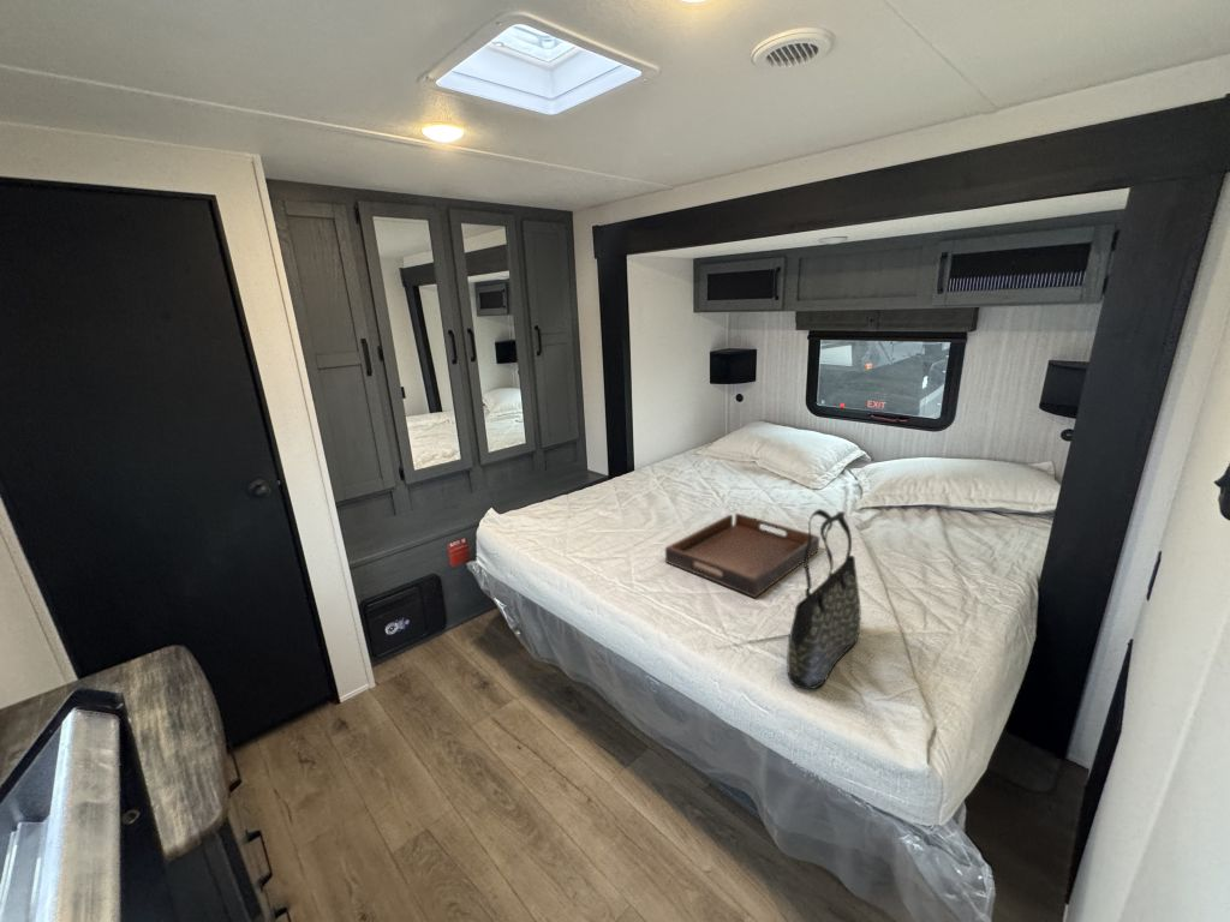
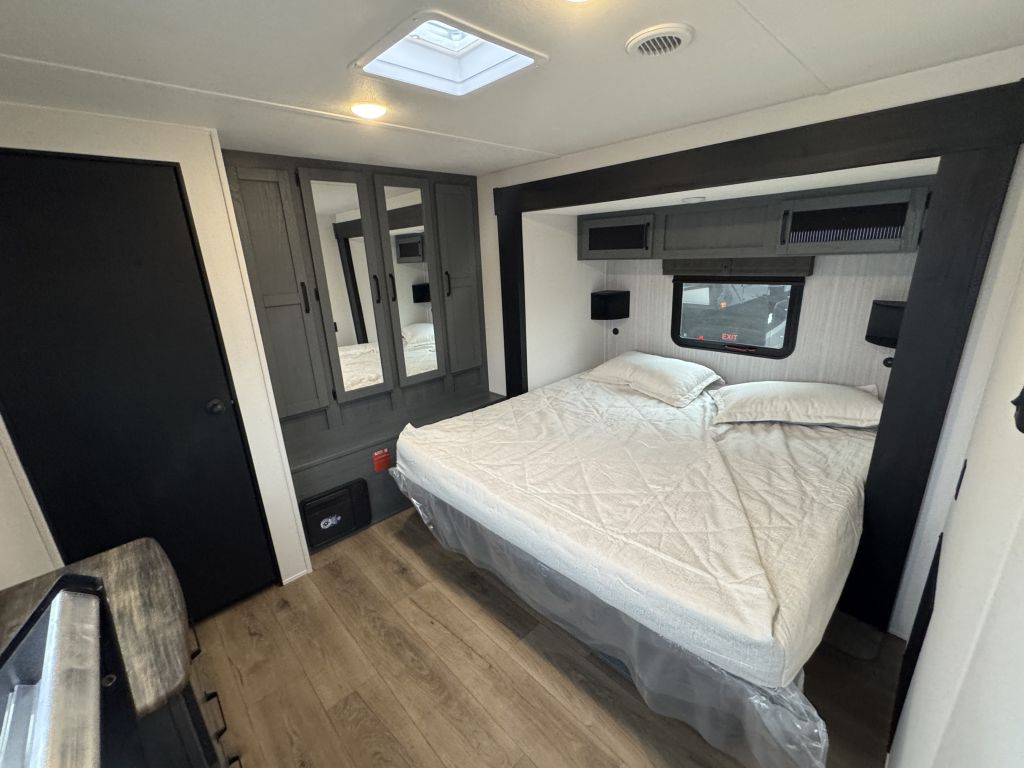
- tote bag (828, 587)
- serving tray (742, 549)
